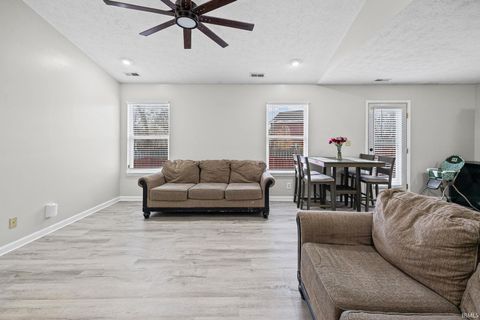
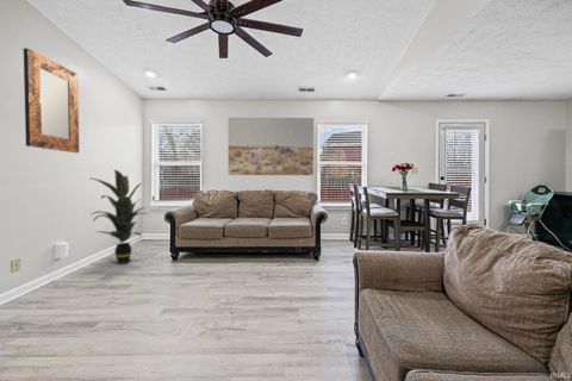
+ home mirror (54, 106)
+ wall art (271, 146)
+ indoor plant (118, 217)
